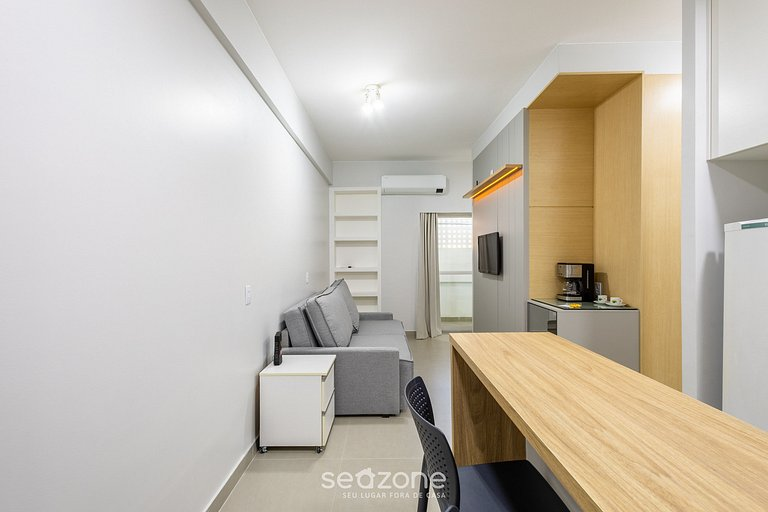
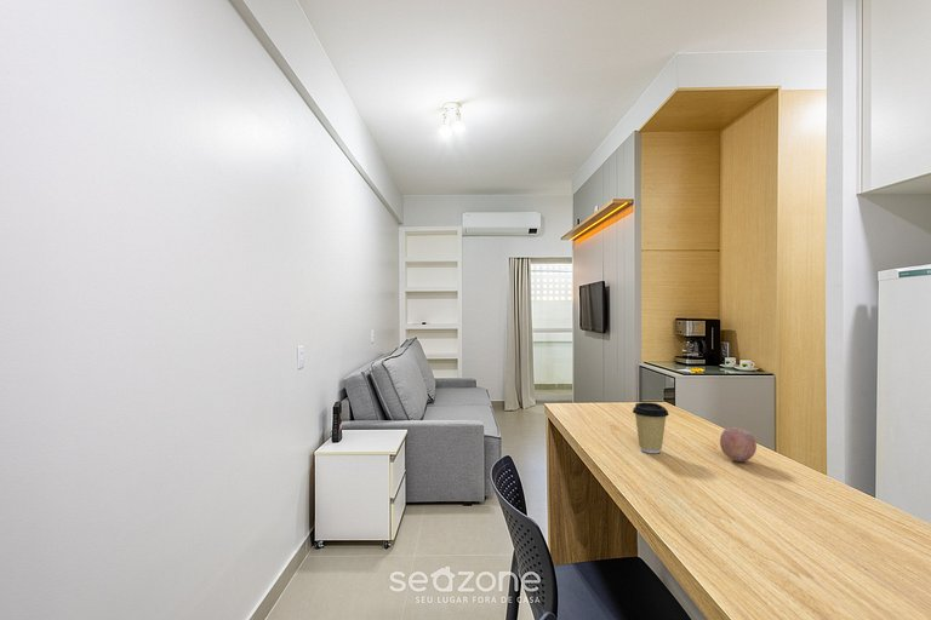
+ fruit (737, 443)
+ coffee cup (650, 427)
